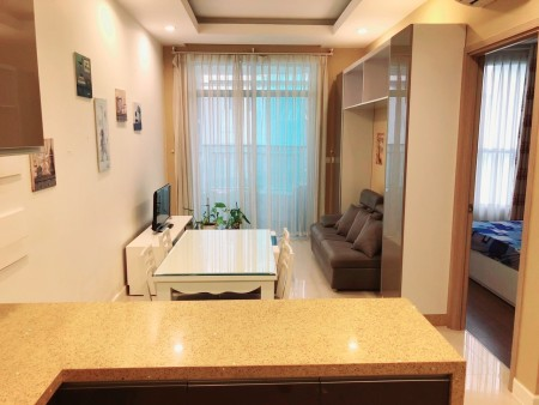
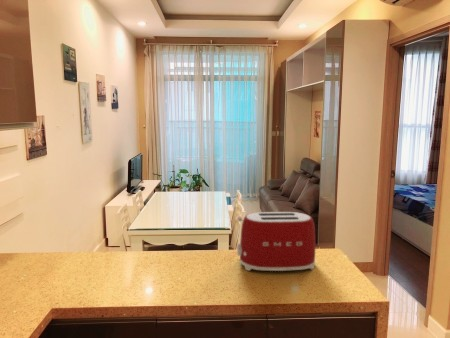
+ toaster (276, 239)
